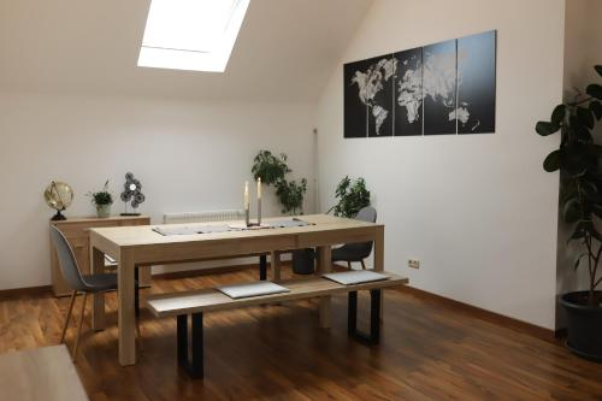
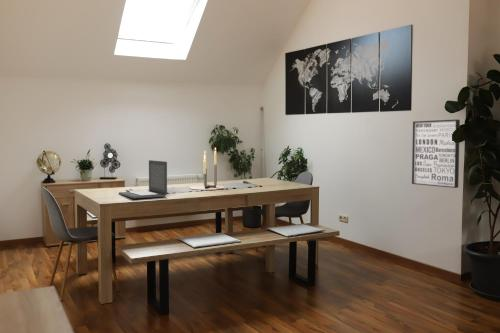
+ laptop (149, 178)
+ wall art (434, 153)
